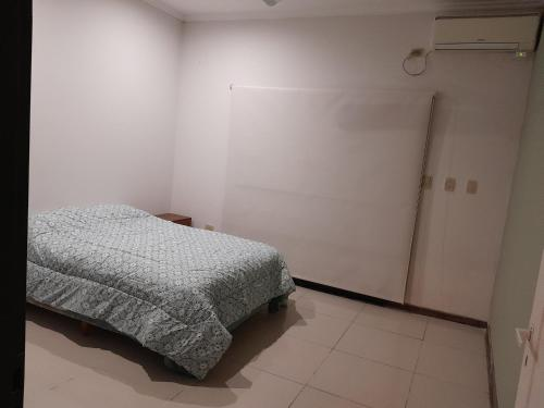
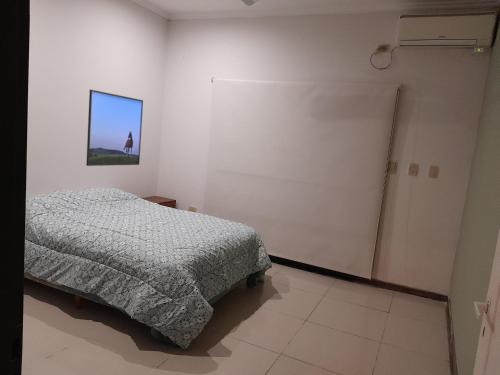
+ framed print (116, 130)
